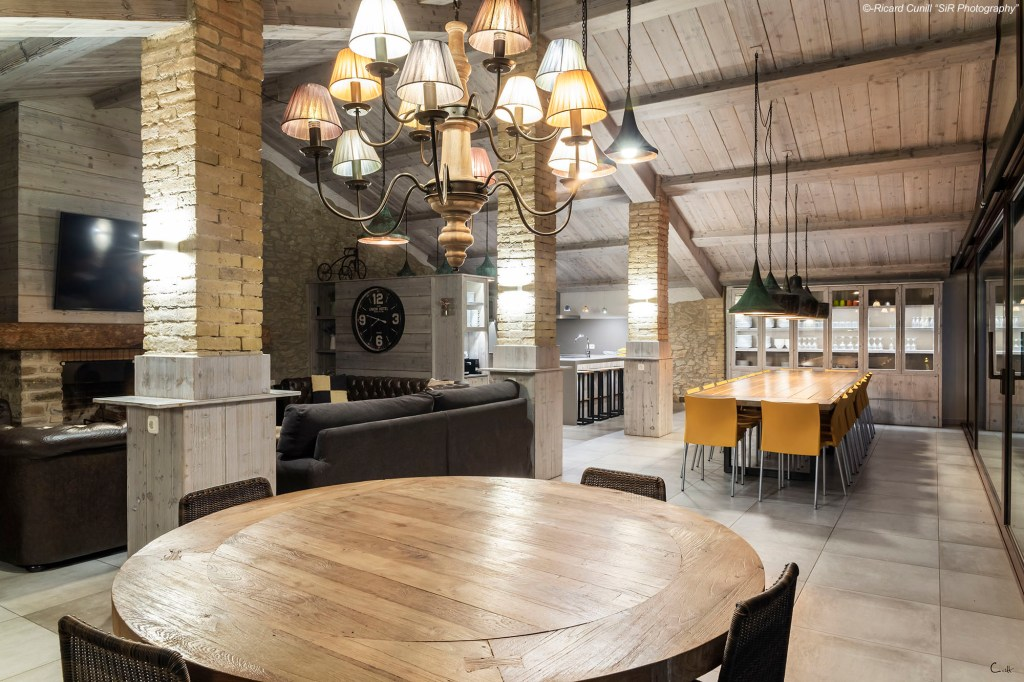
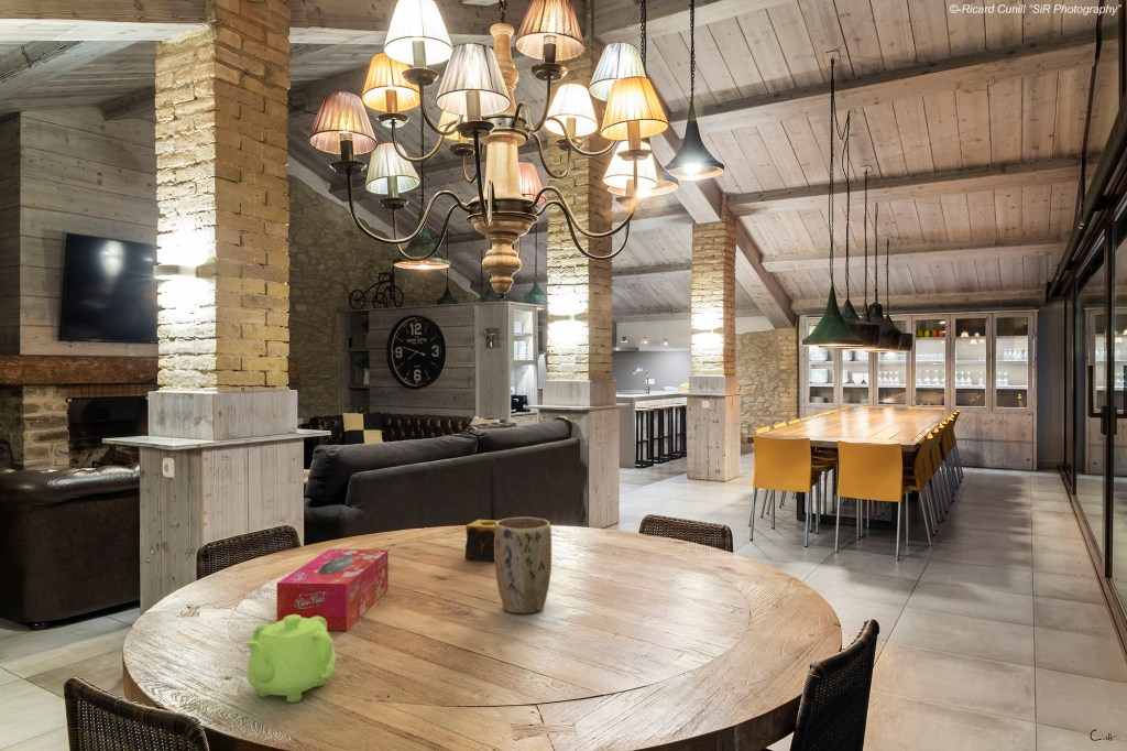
+ candle (486, 540)
+ plant pot (523, 564)
+ teapot (287, 654)
+ tissue box (337, 586)
